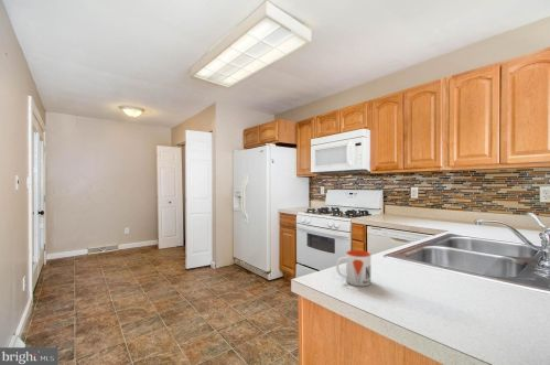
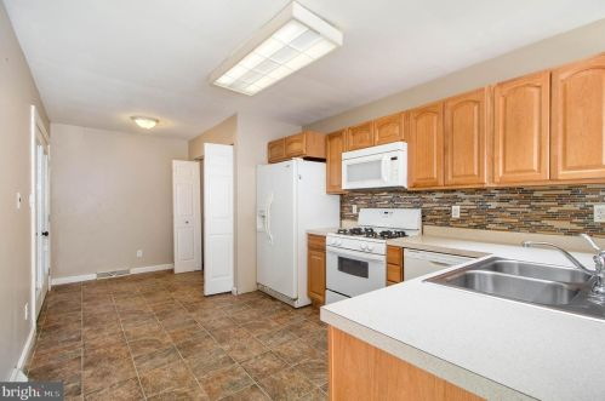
- mug (353, 267)
